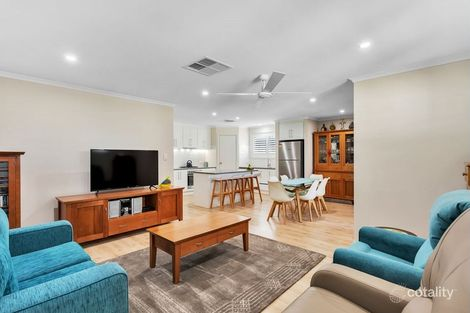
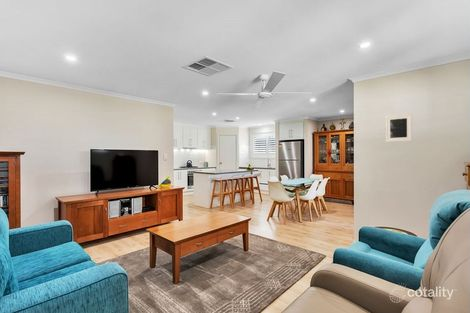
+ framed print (398, 128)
